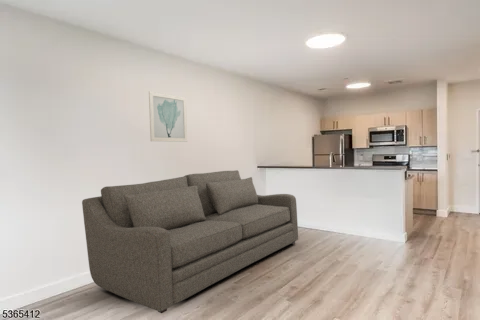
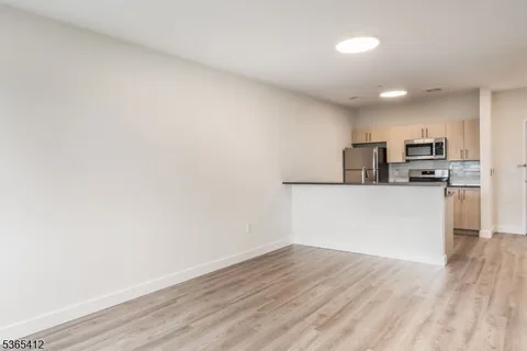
- wall art (169, 118)
- sofa (209, 218)
